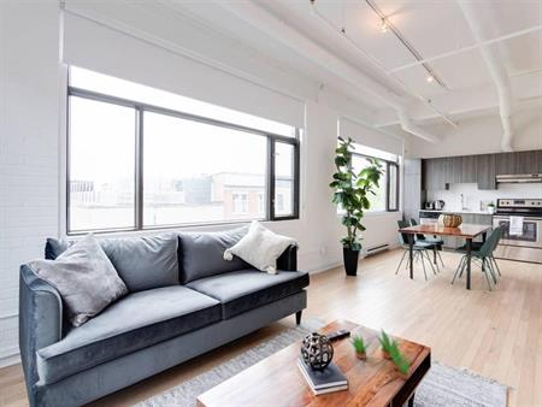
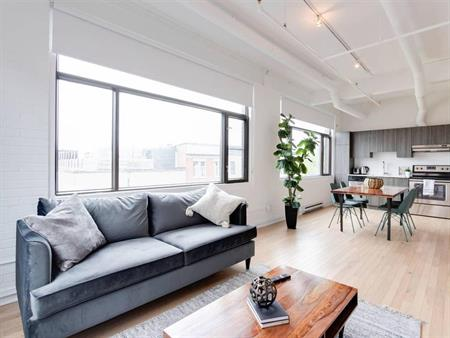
- succulent plant (383, 348)
